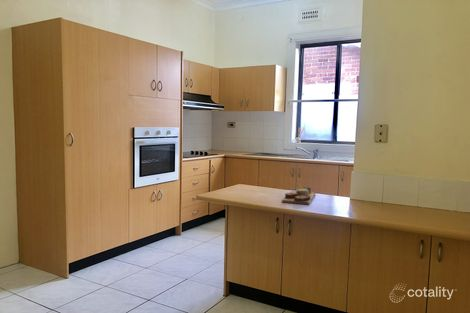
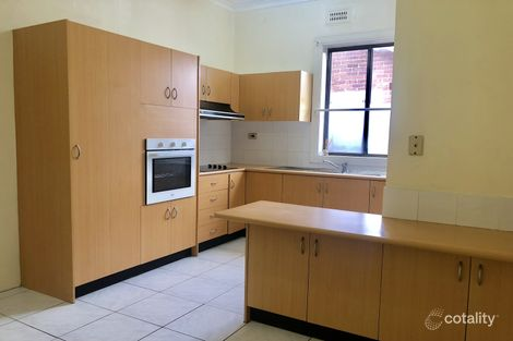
- cutting board (299, 193)
